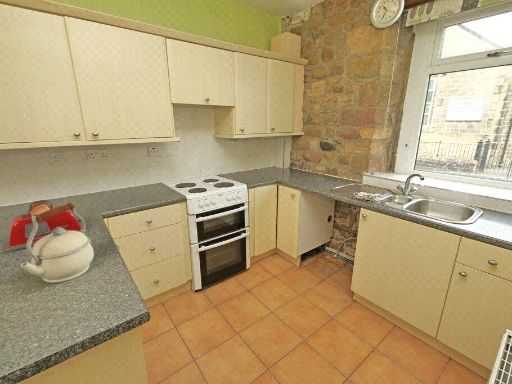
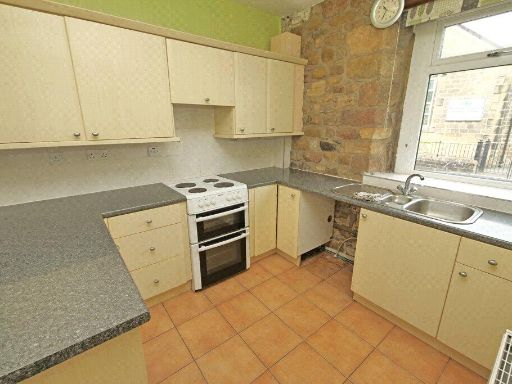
- toaster (44, 220)
- kettle (56, 243)
